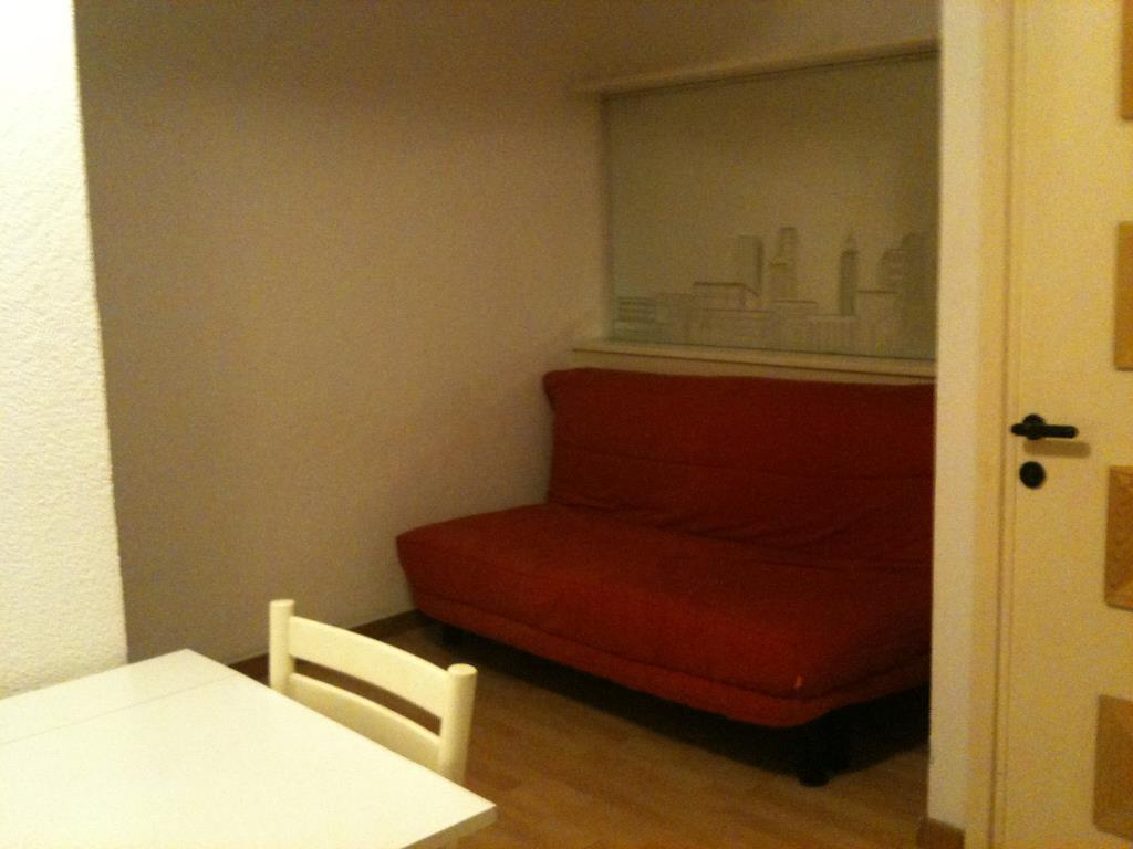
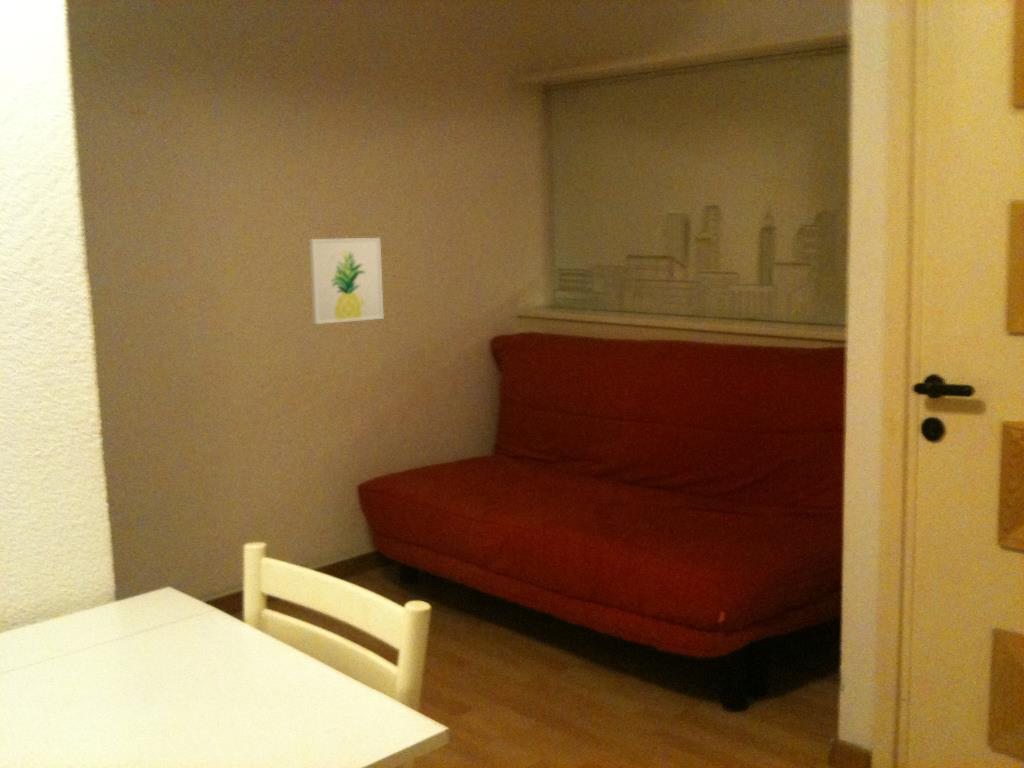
+ wall art (347, 280)
